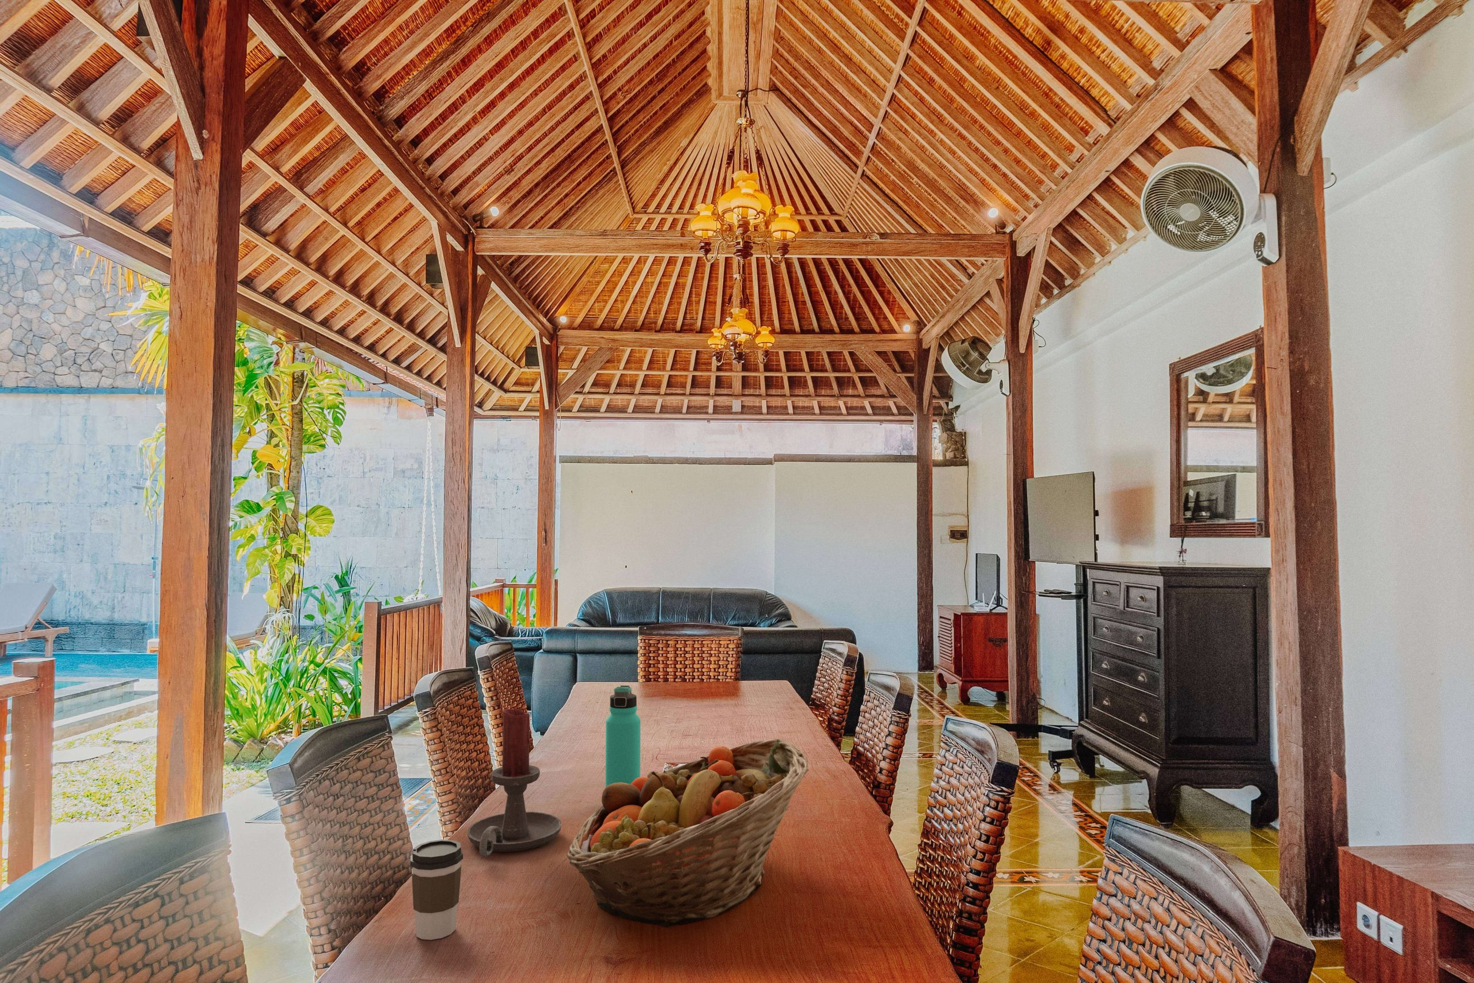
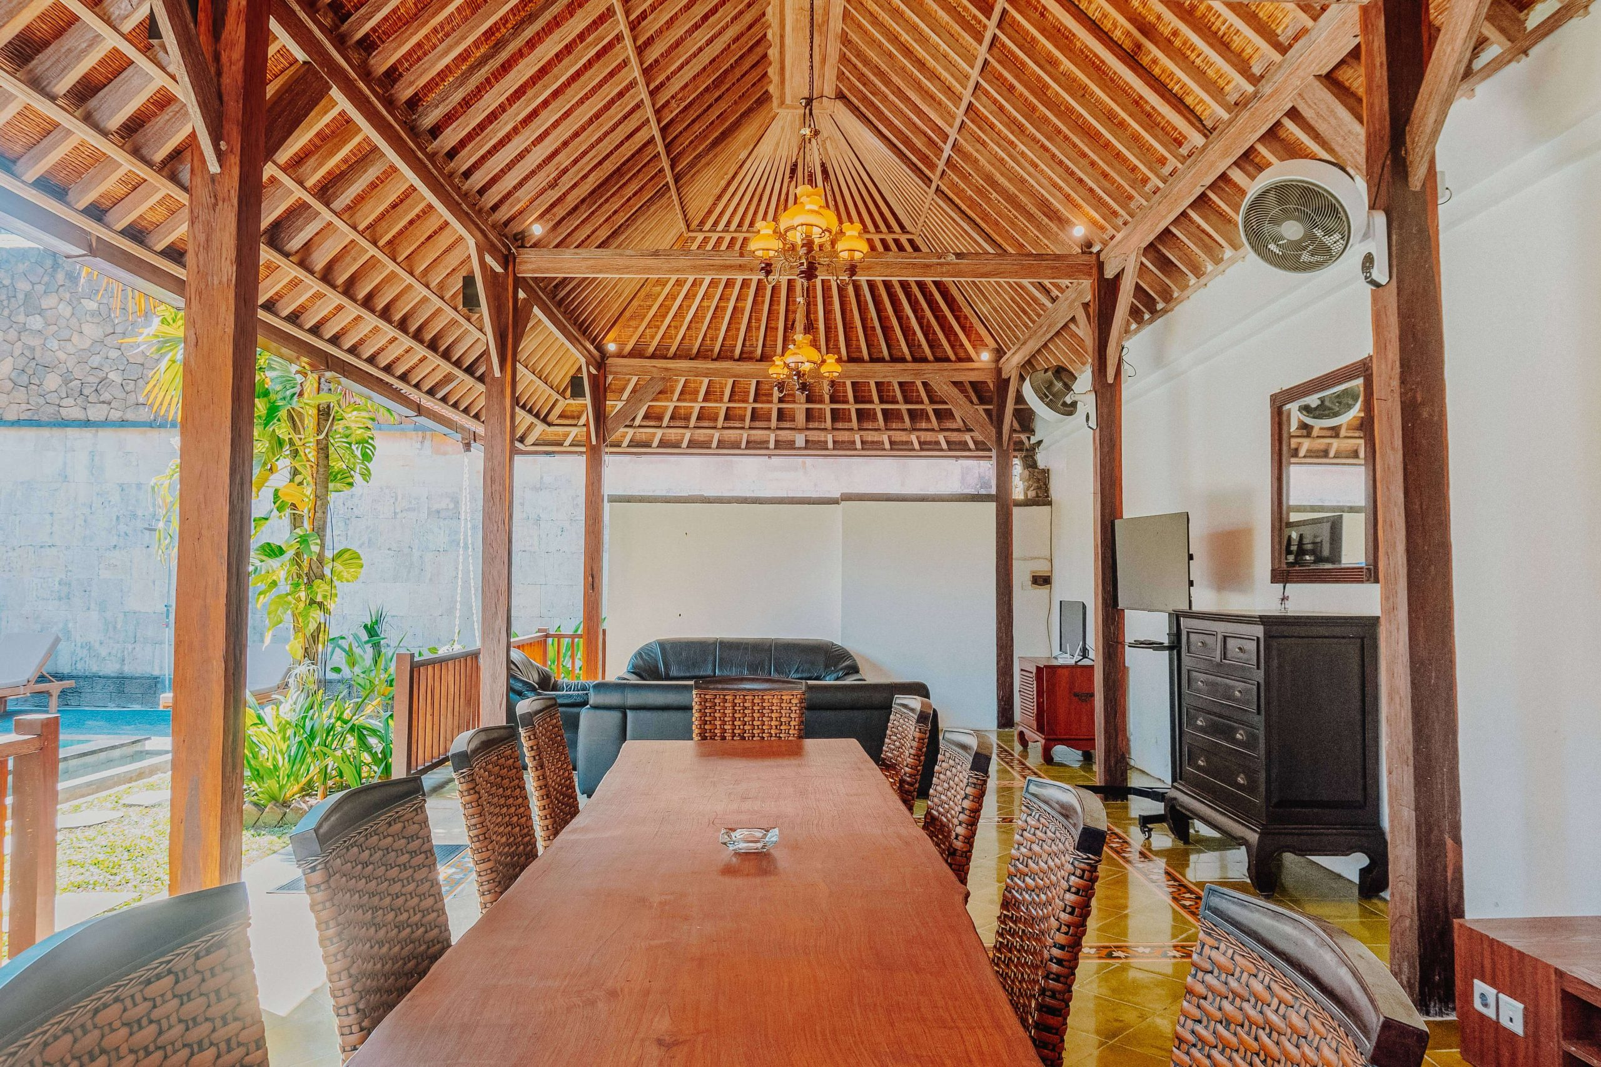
- coffee cup (435, 889)
- thermos bottle (623, 745)
- candle holder (510, 777)
- fruit basket (692, 817)
